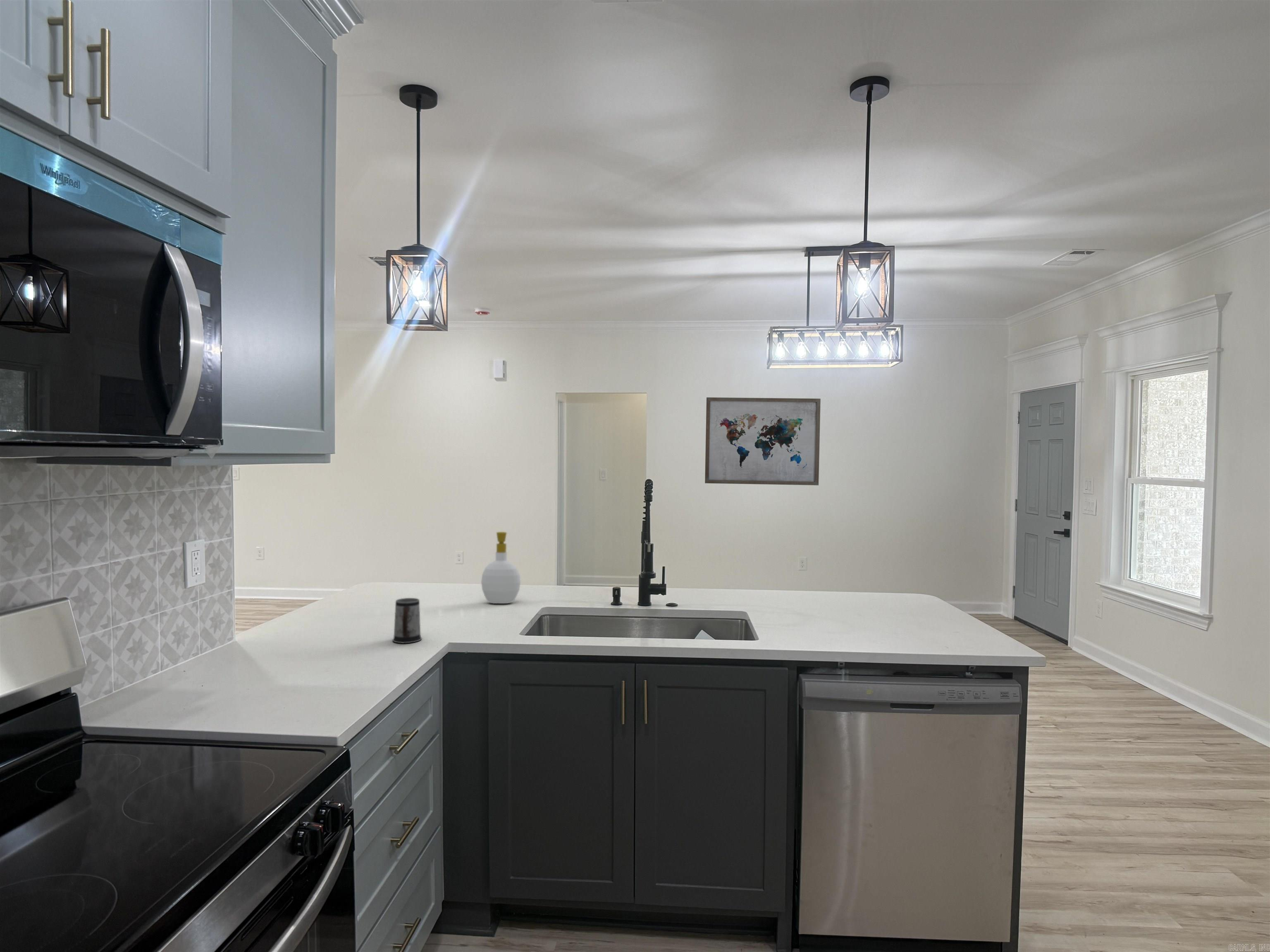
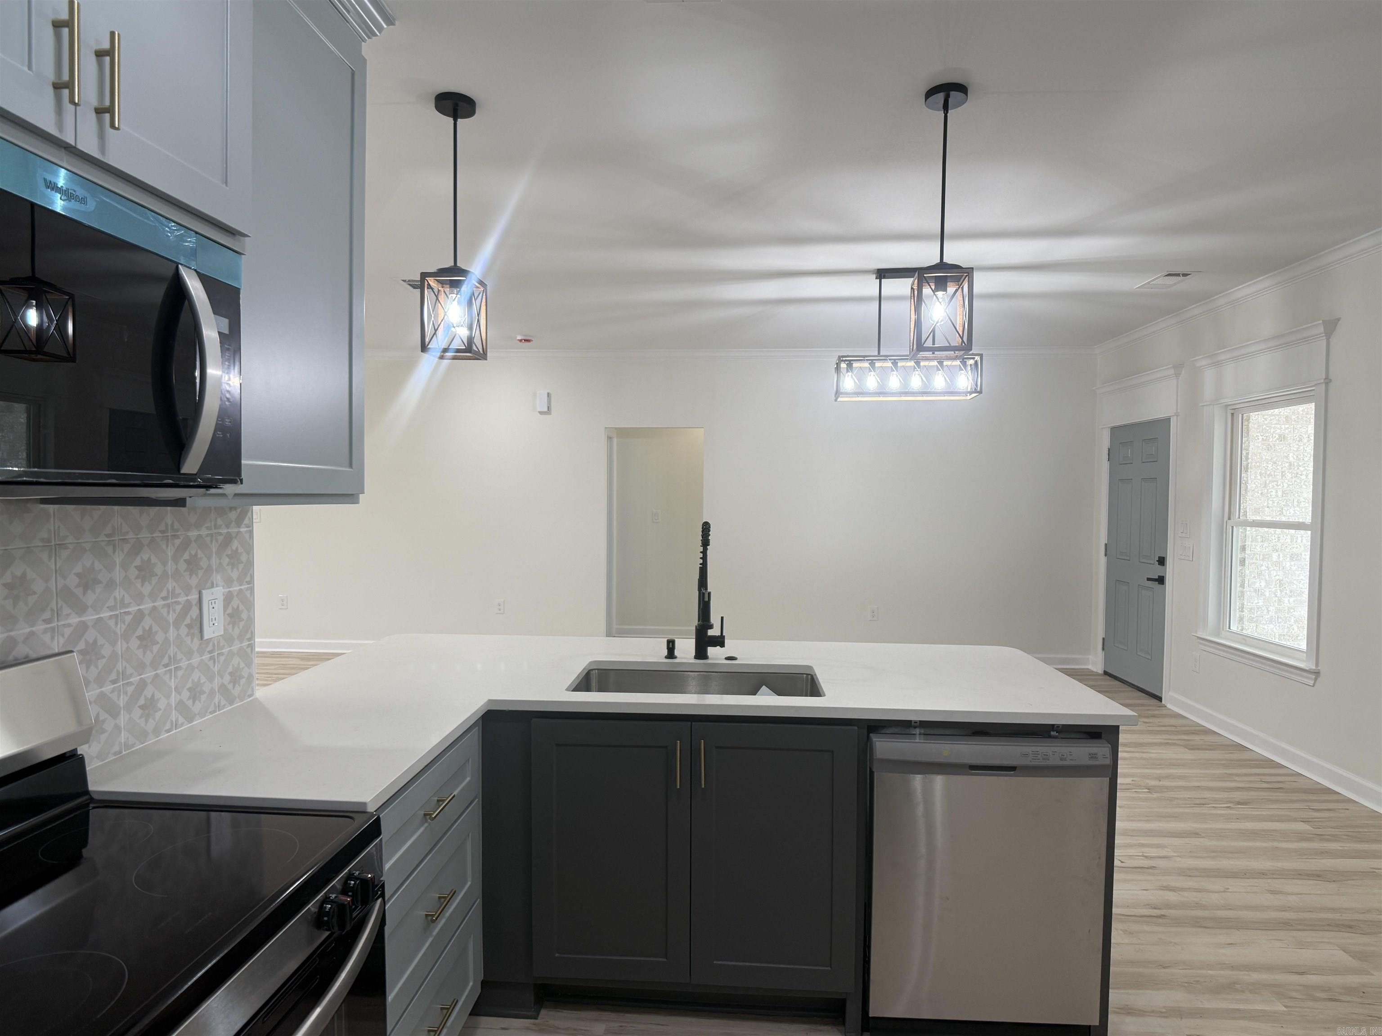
- mug (406, 621)
- wall art (762, 441)
- soap bottle (501, 567)
